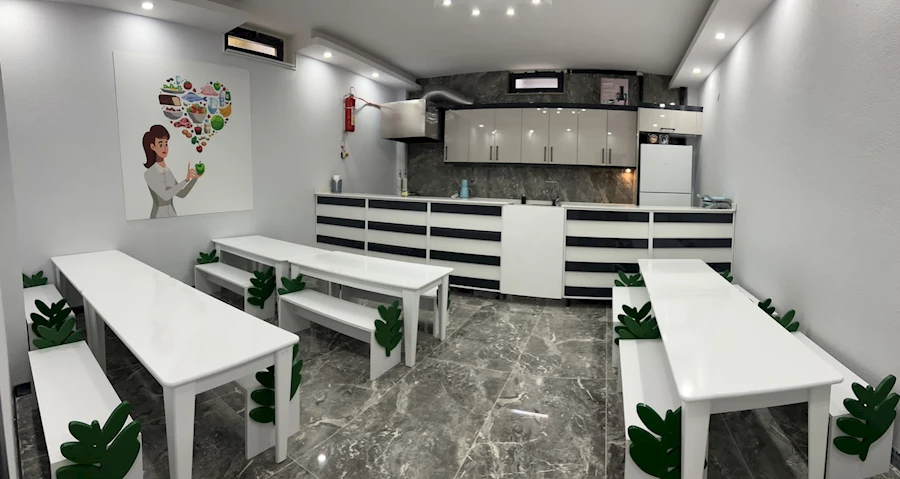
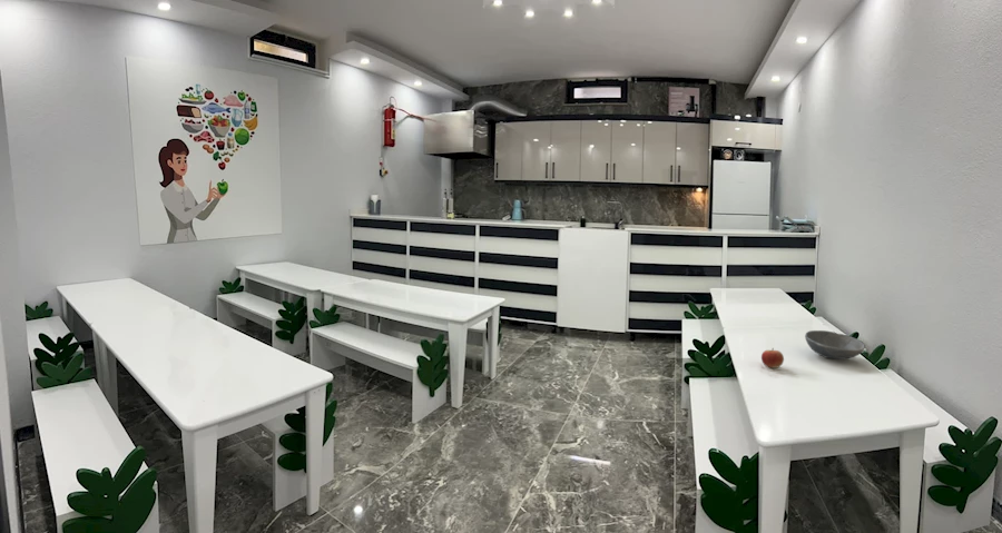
+ apple (772, 357)
+ bowl (834, 346)
